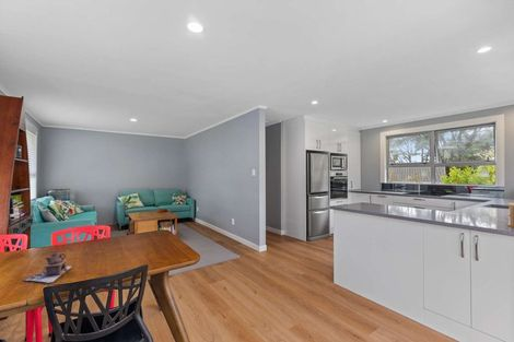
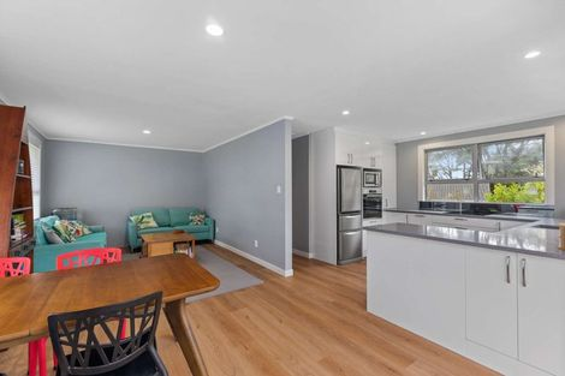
- teapot (54, 263)
